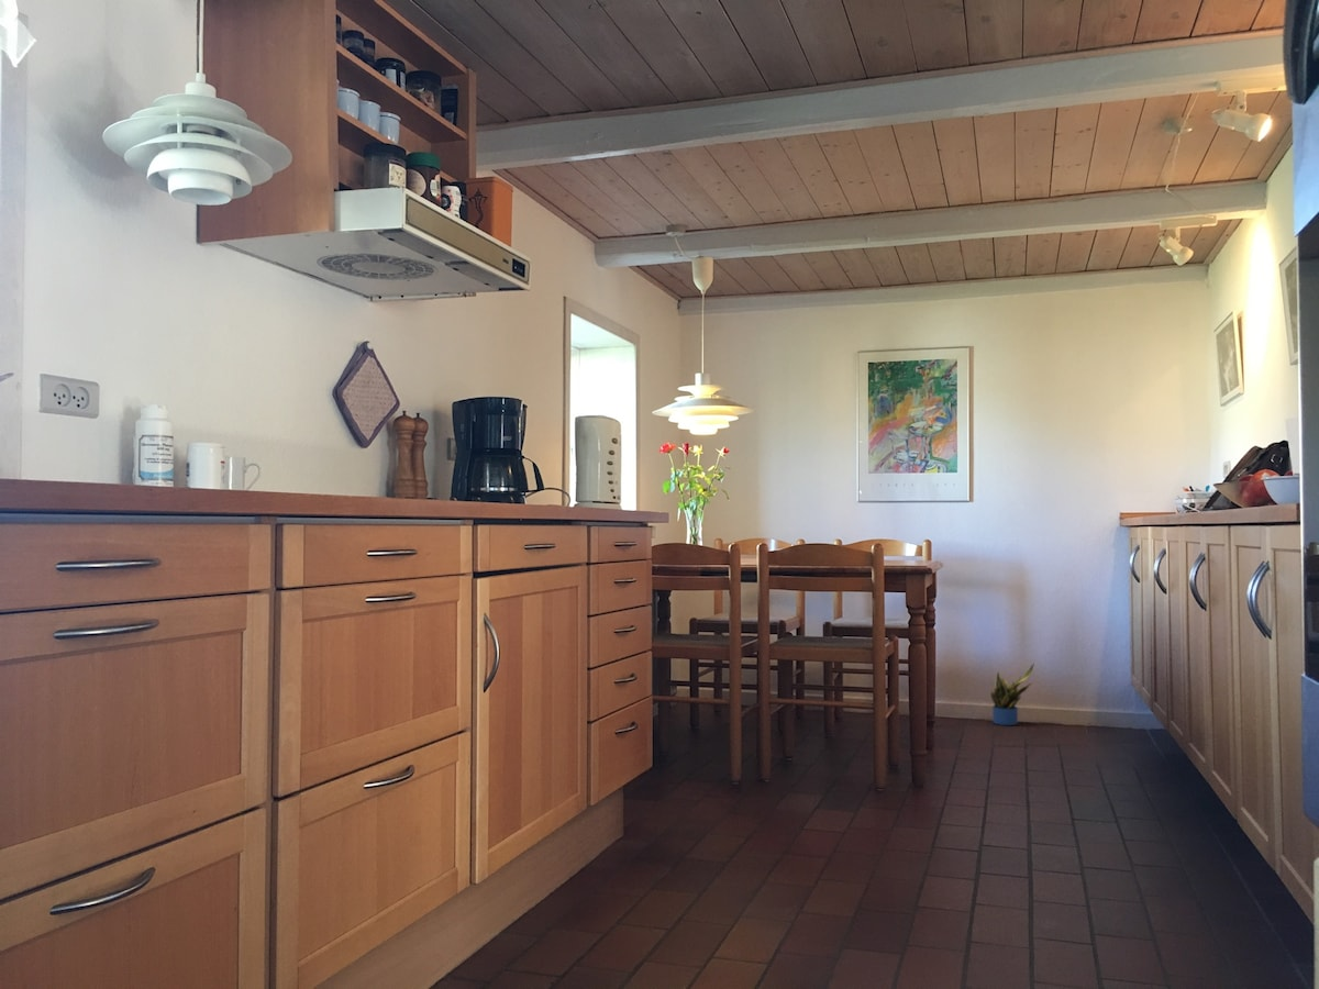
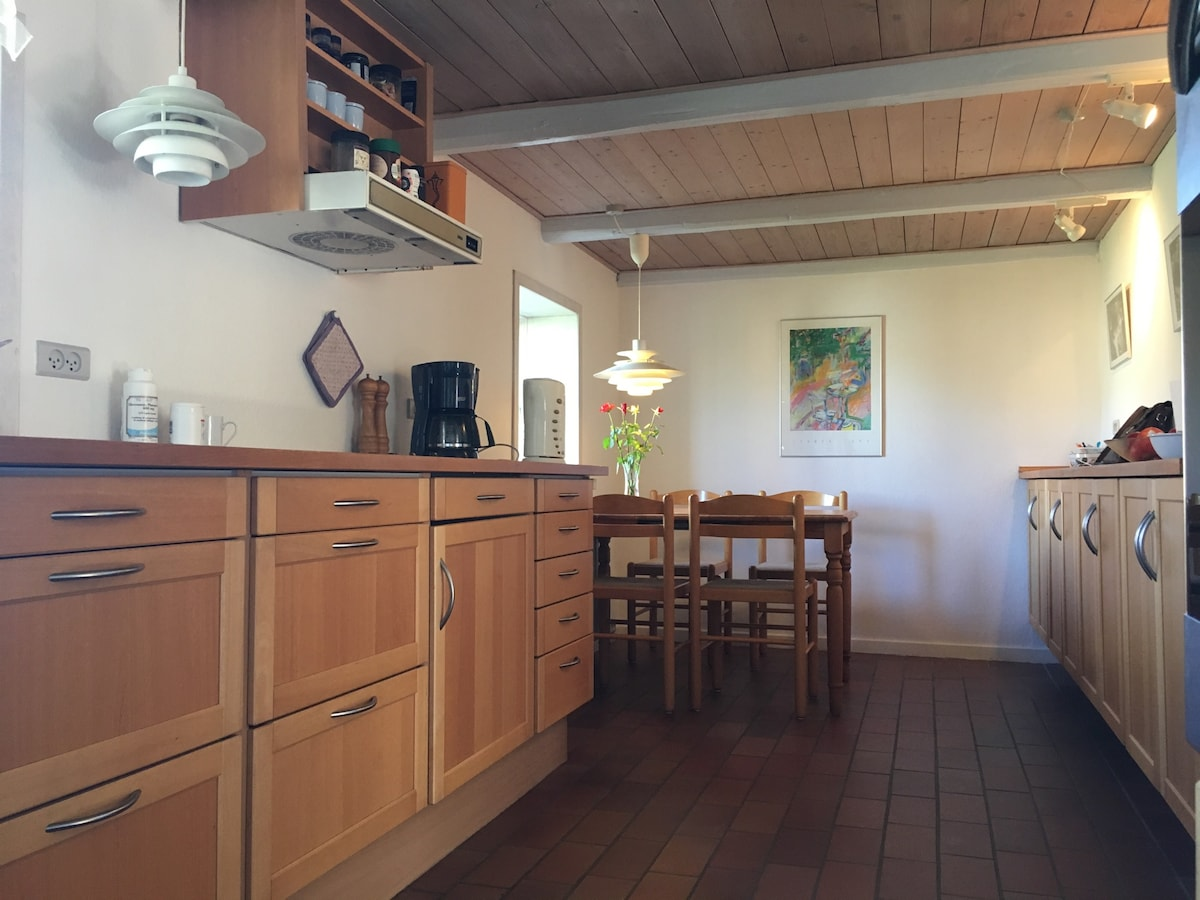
- potted plant (1012, 692)
